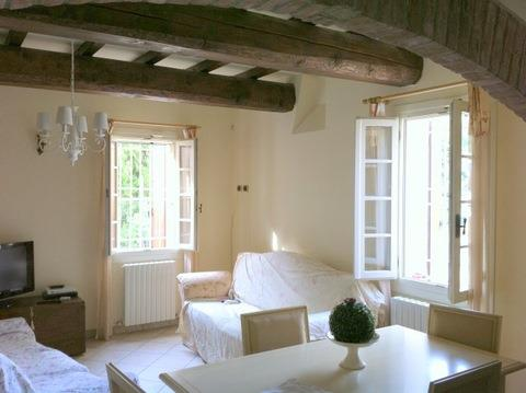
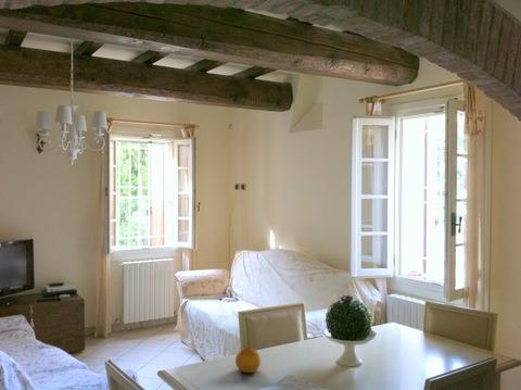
+ fruit (247, 358)
